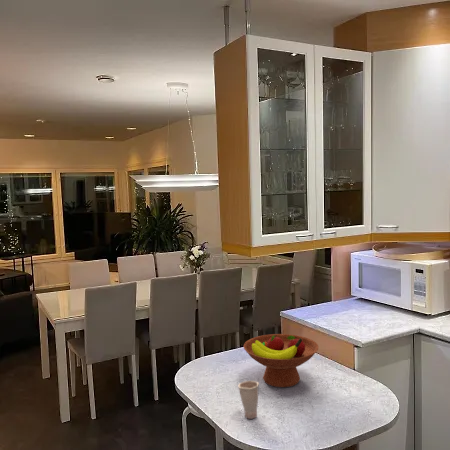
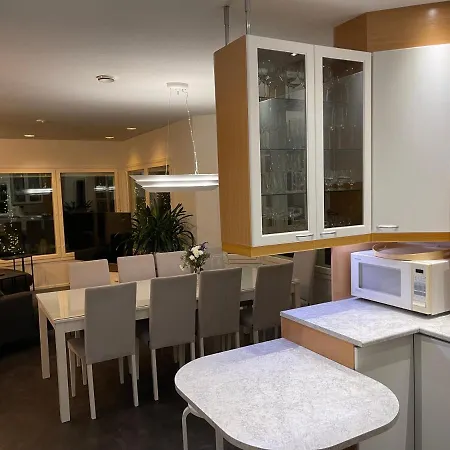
- fruit bowl (280, 356)
- cup (248, 399)
